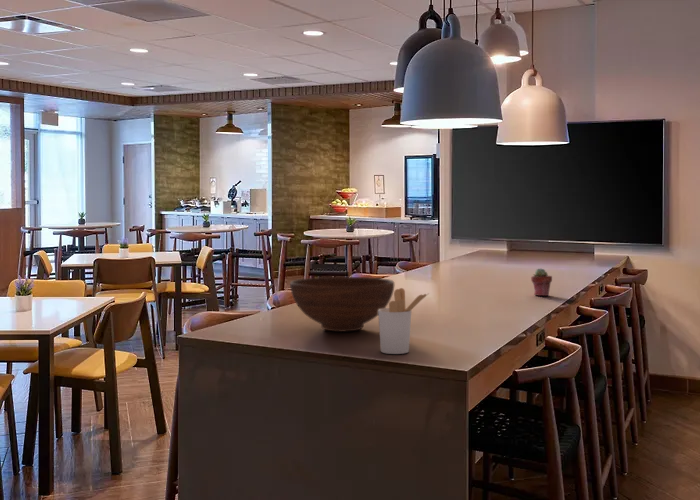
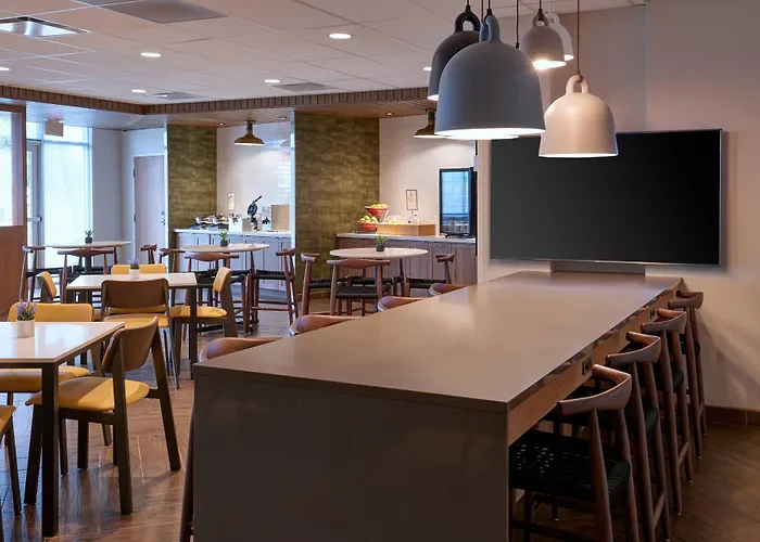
- utensil holder (403, 321)
- fruit bowl (342, 305)
- potted succulent (541, 281)
